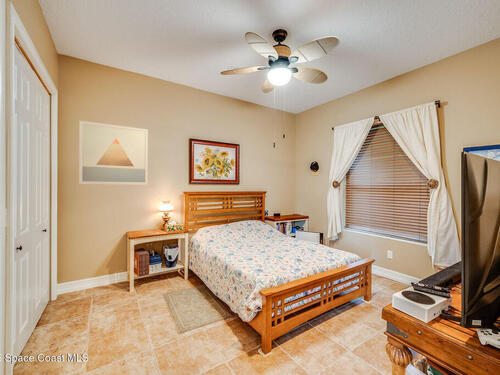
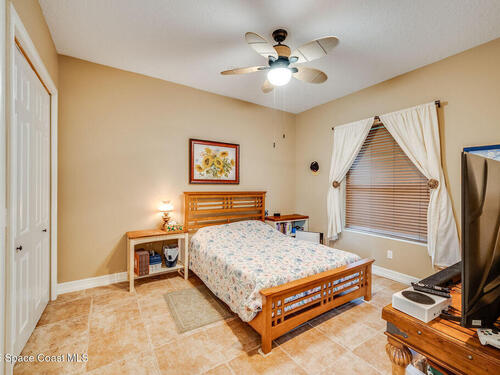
- wall art (115, 154)
